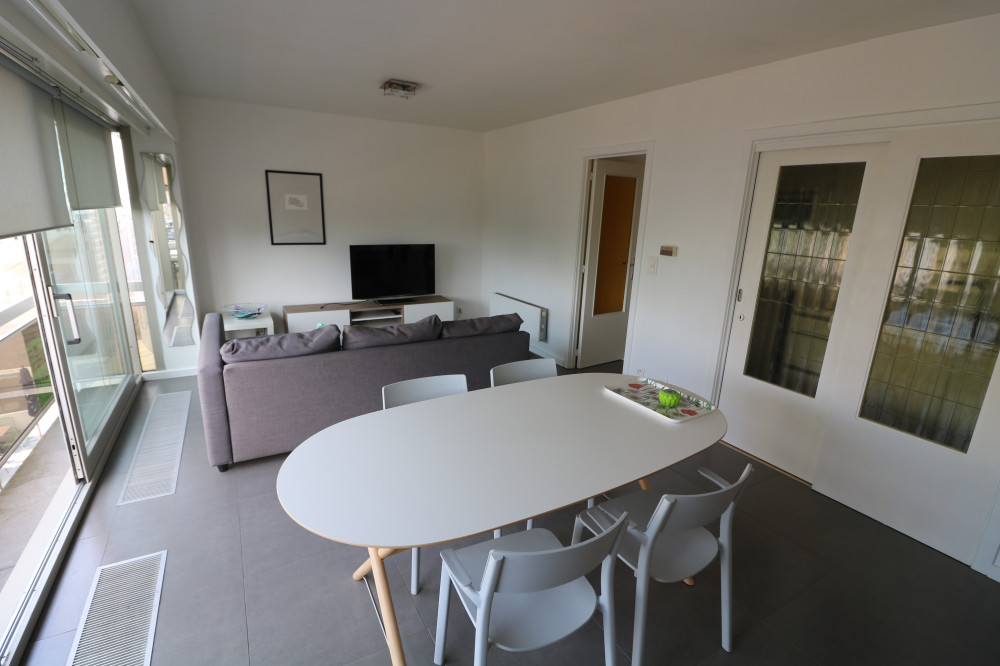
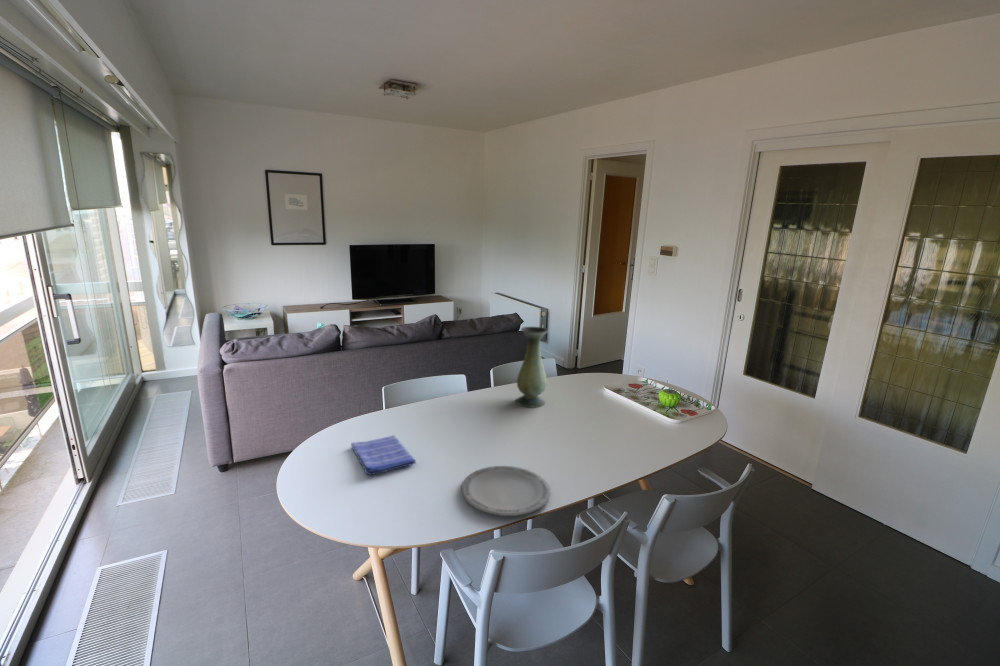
+ vase (532, 366)
+ plate (505, 490)
+ dish towel (382, 452)
